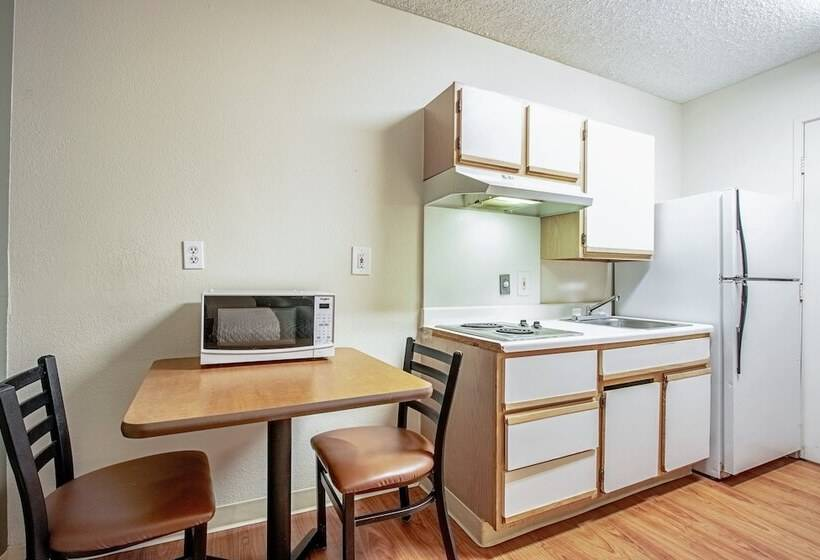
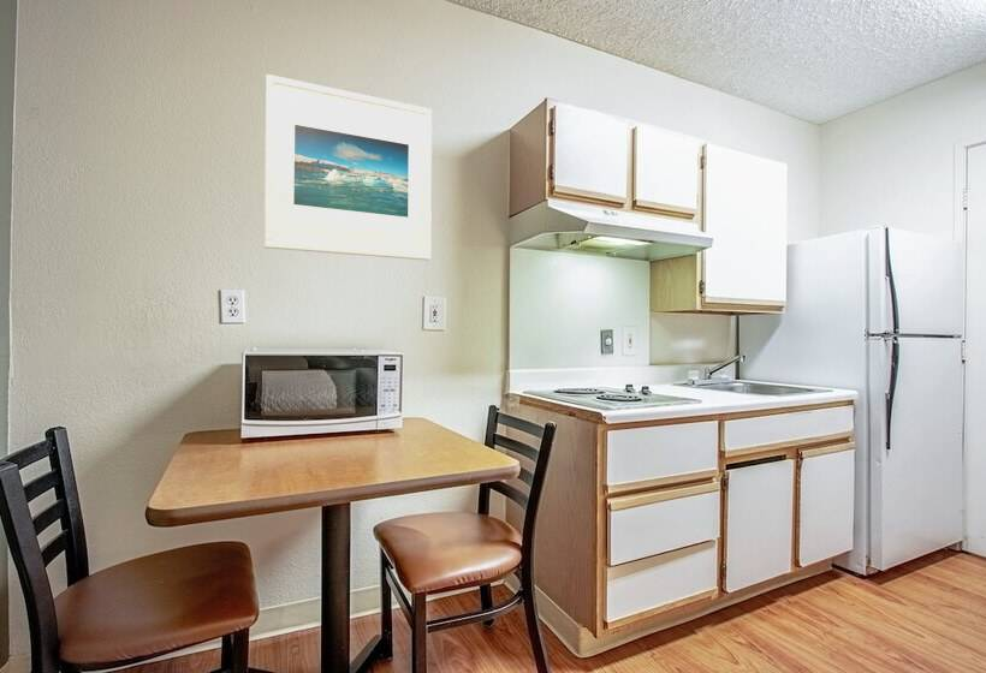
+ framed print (354, 173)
